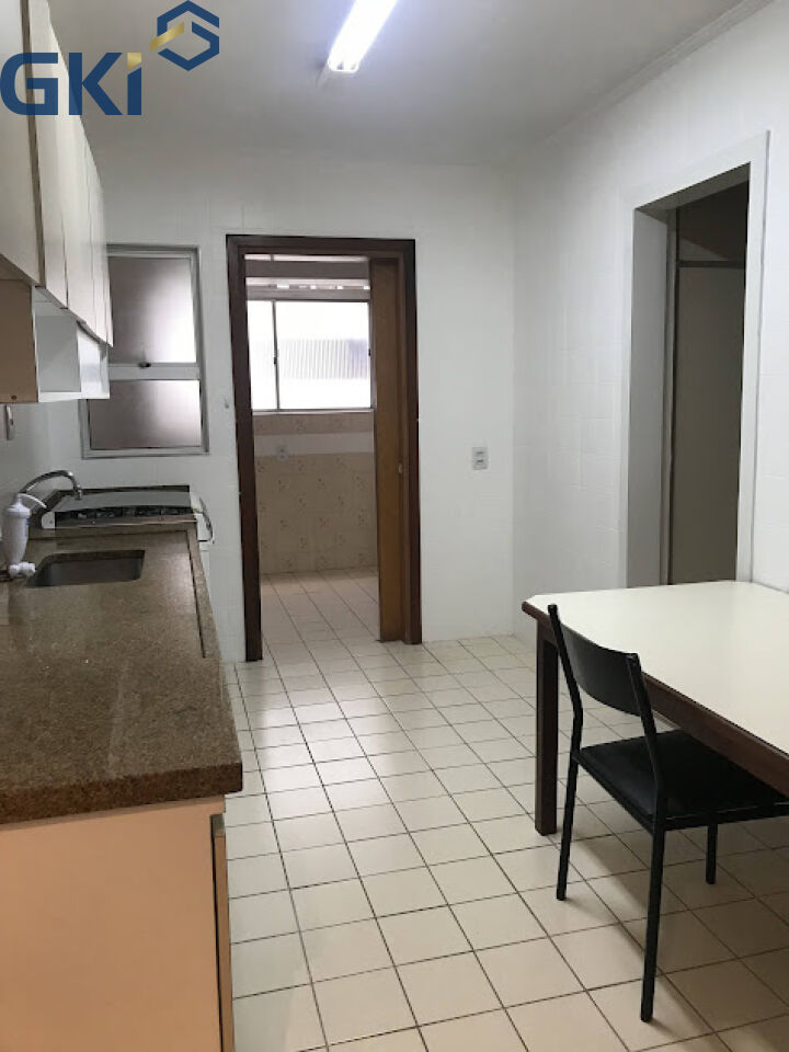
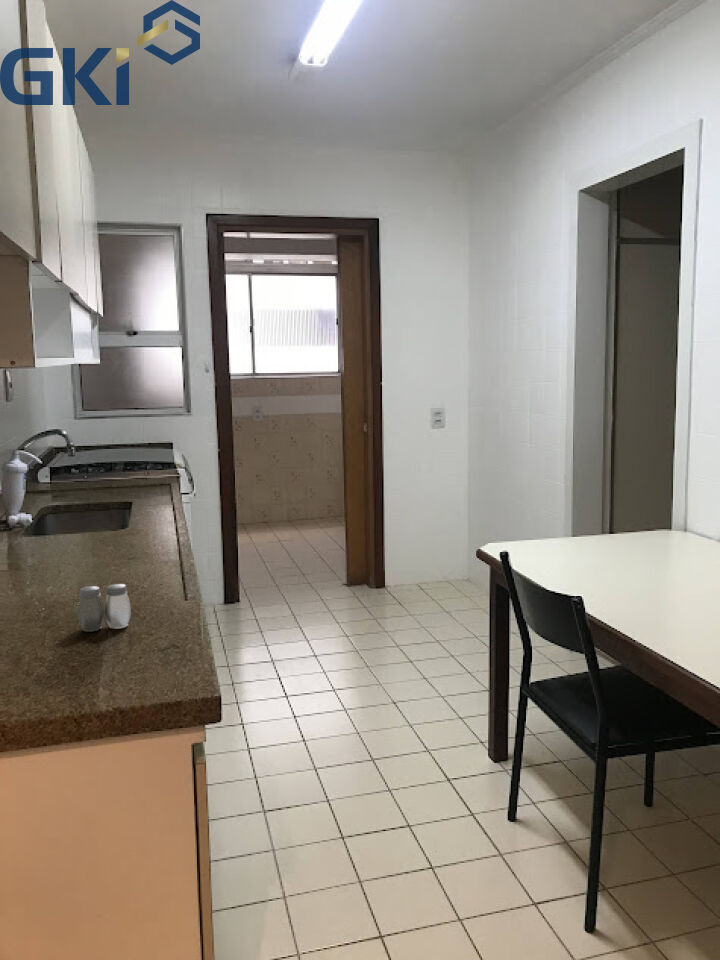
+ salt and pepper shaker (103, 607)
